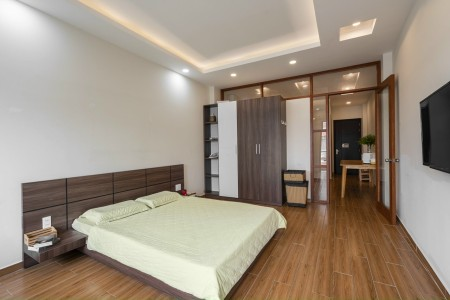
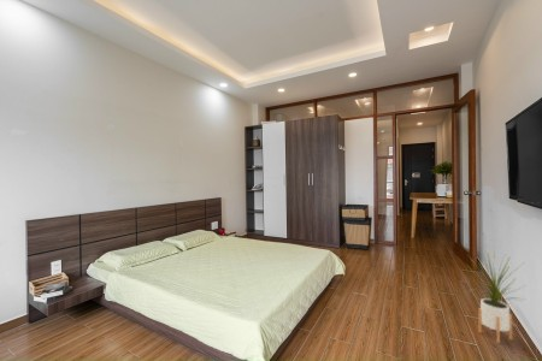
+ house plant (496, 294)
